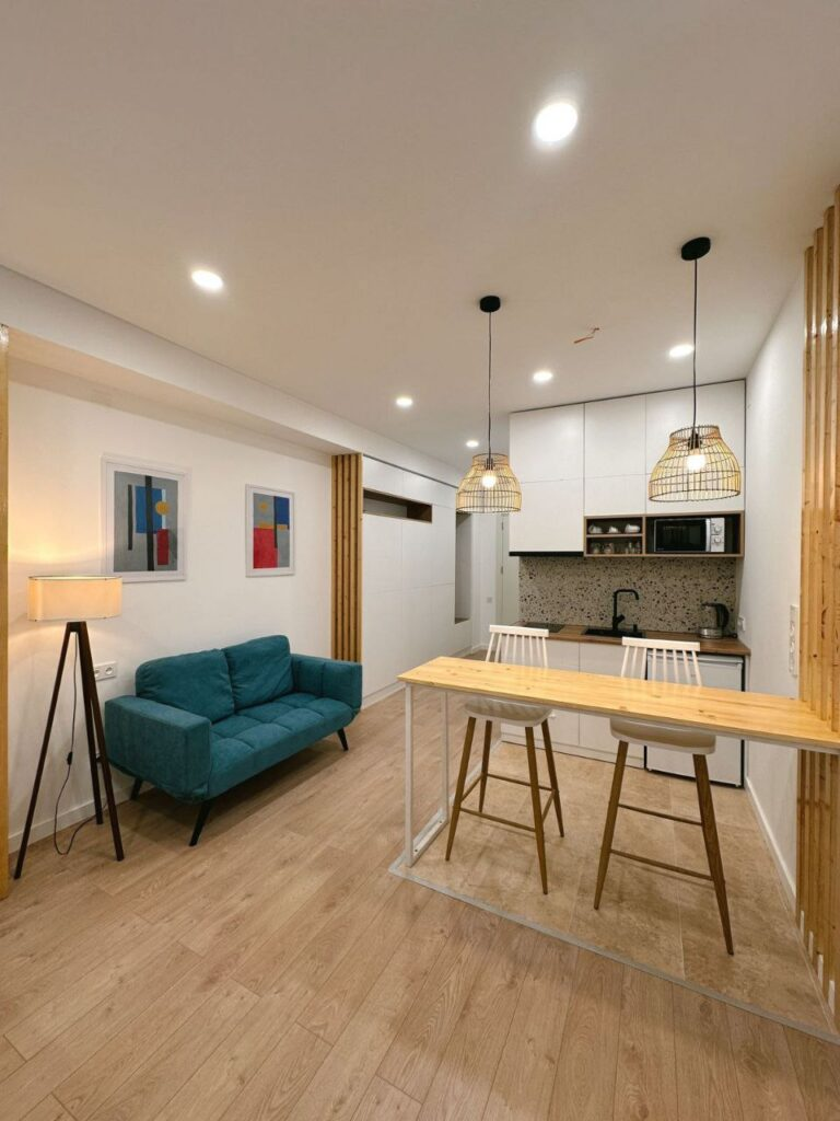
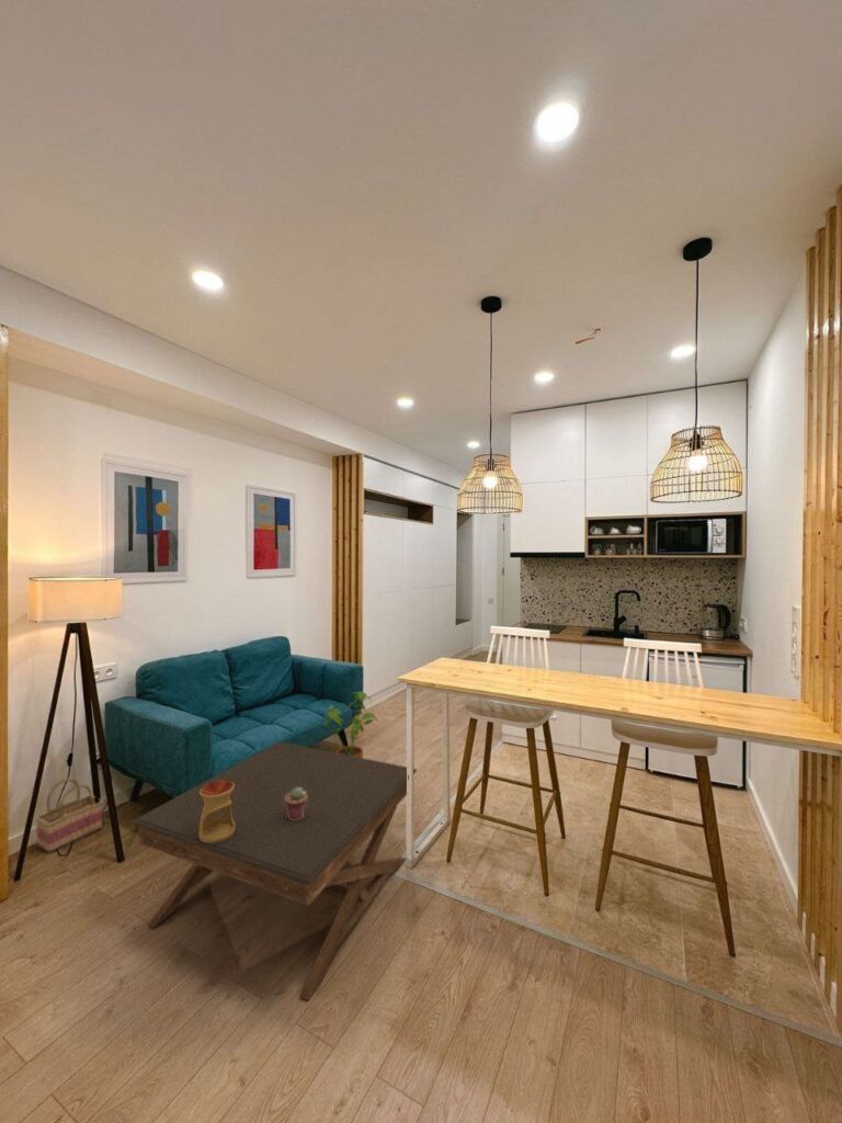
+ coffee table (289, 839)
+ oil burner (217, 809)
+ house plant (353, 737)
+ potted succulent (296, 802)
+ basket (70, 809)
